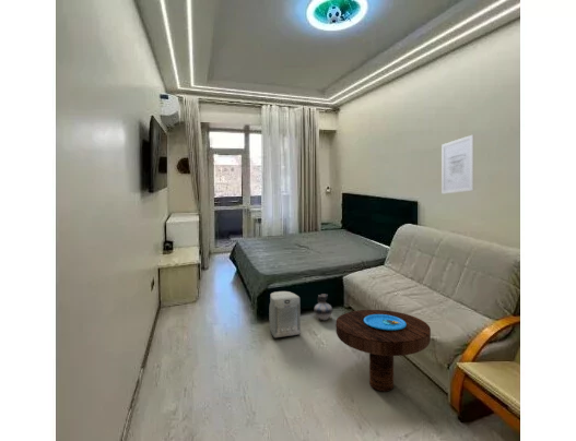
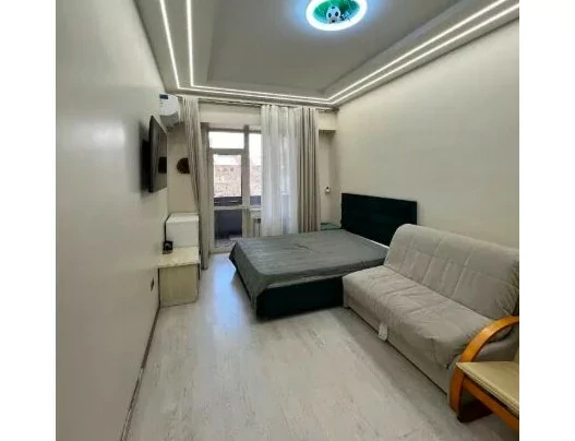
- side table (381, 351)
- ceramic jug (322, 307)
- wall art (456, 166)
- speaker (282, 312)
